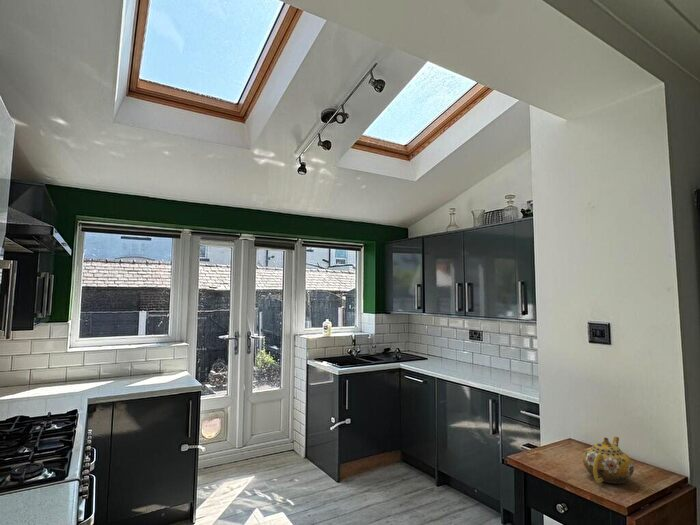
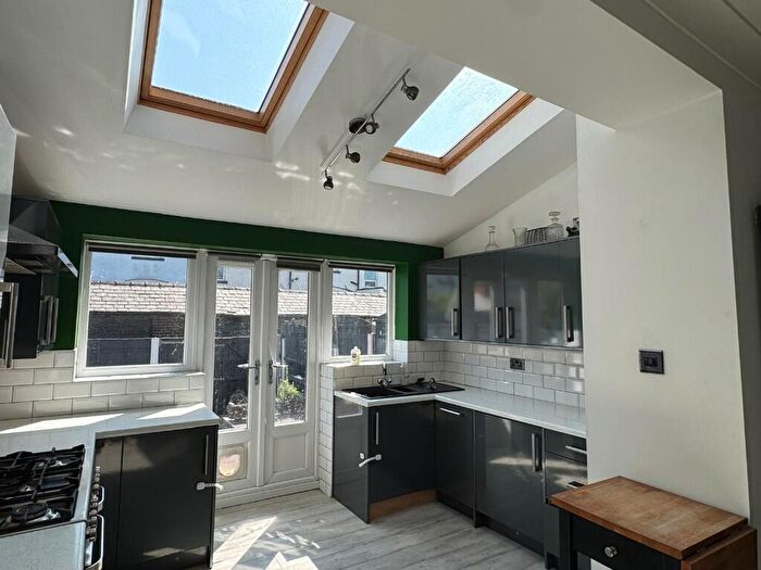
- teapot (607, 457)
